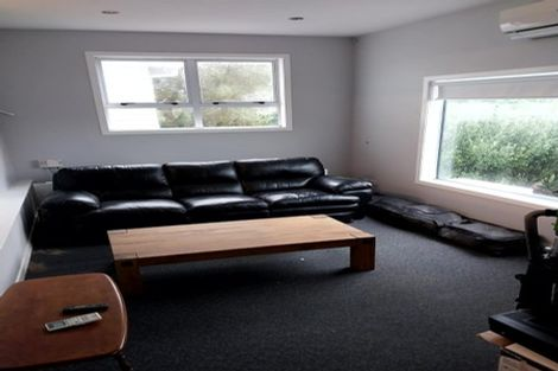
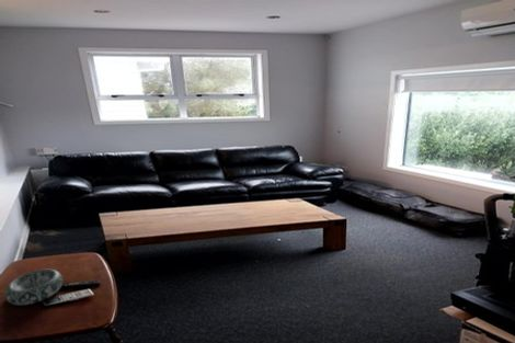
+ decorative bowl (34, 286)
